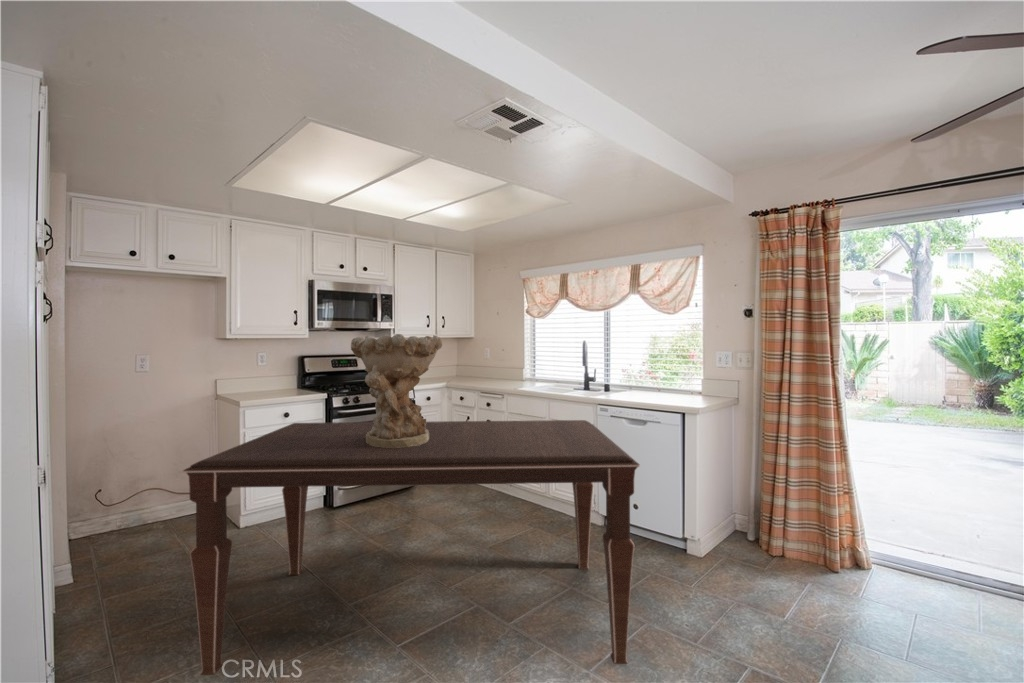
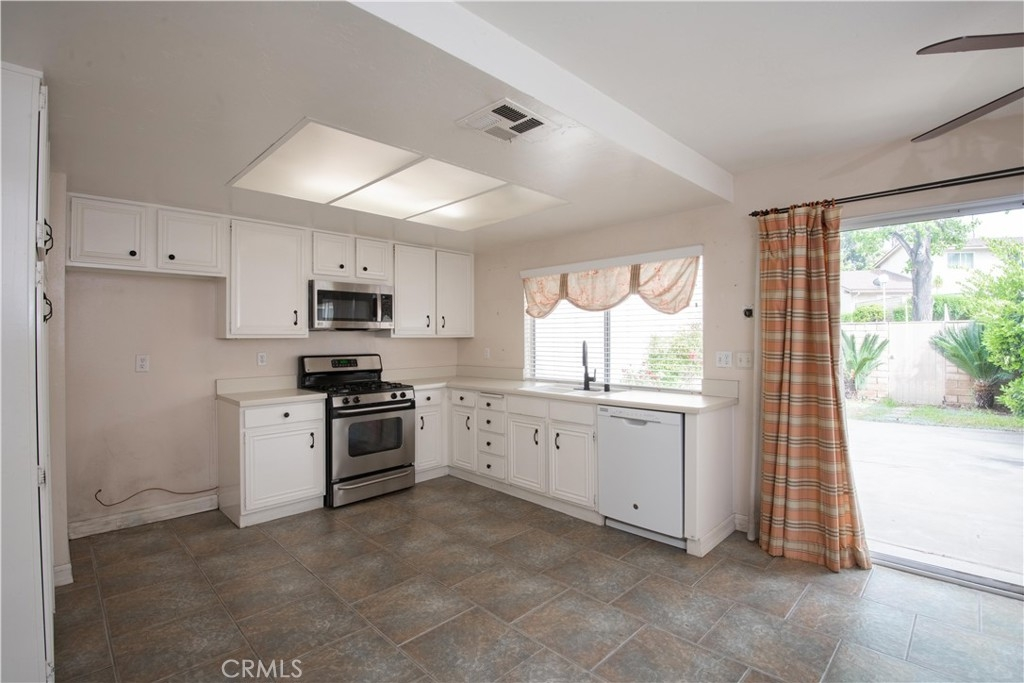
- decorative bowl (398, 386)
- dining table (431, 484)
